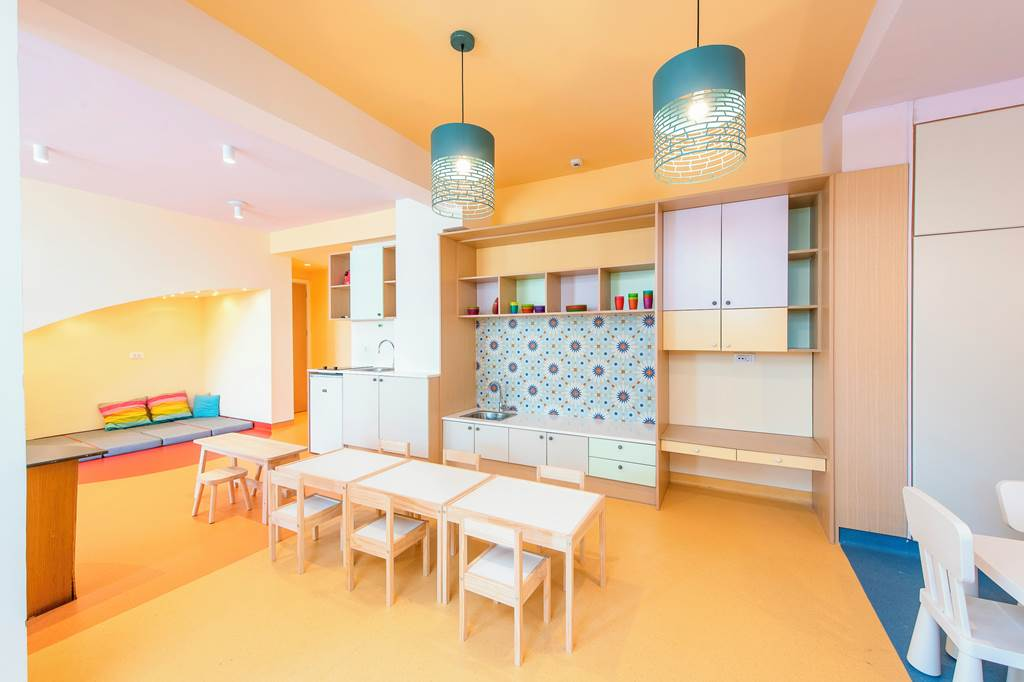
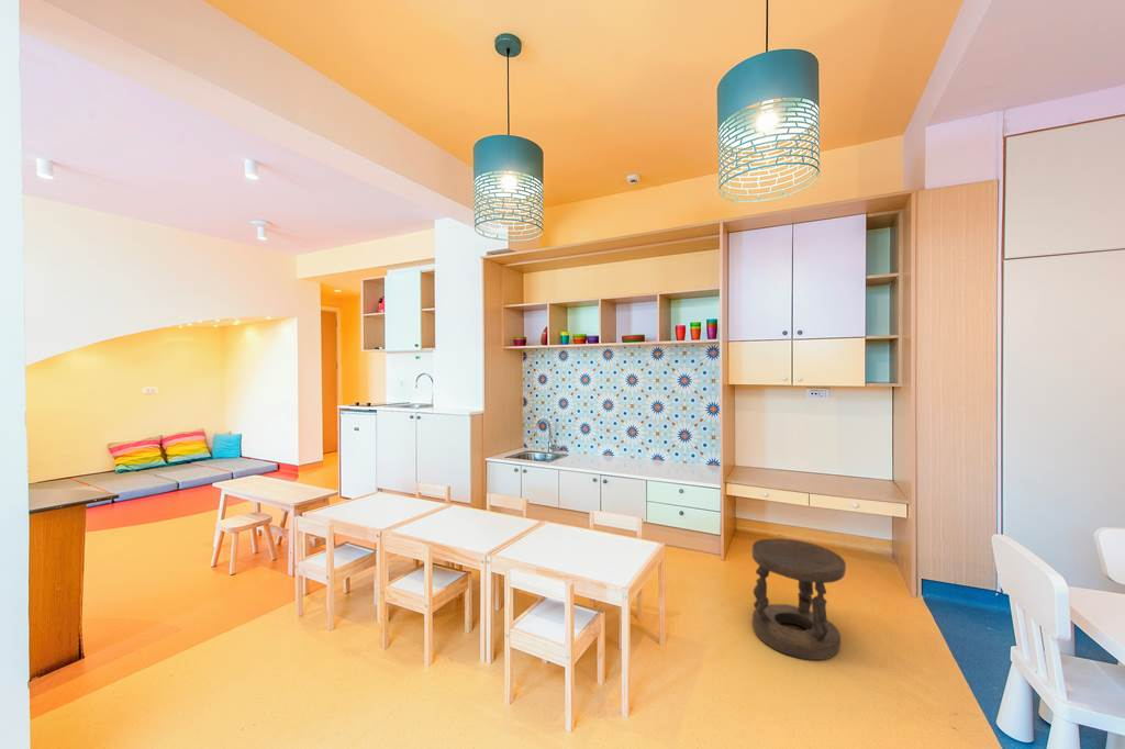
+ stool (798, 594)
